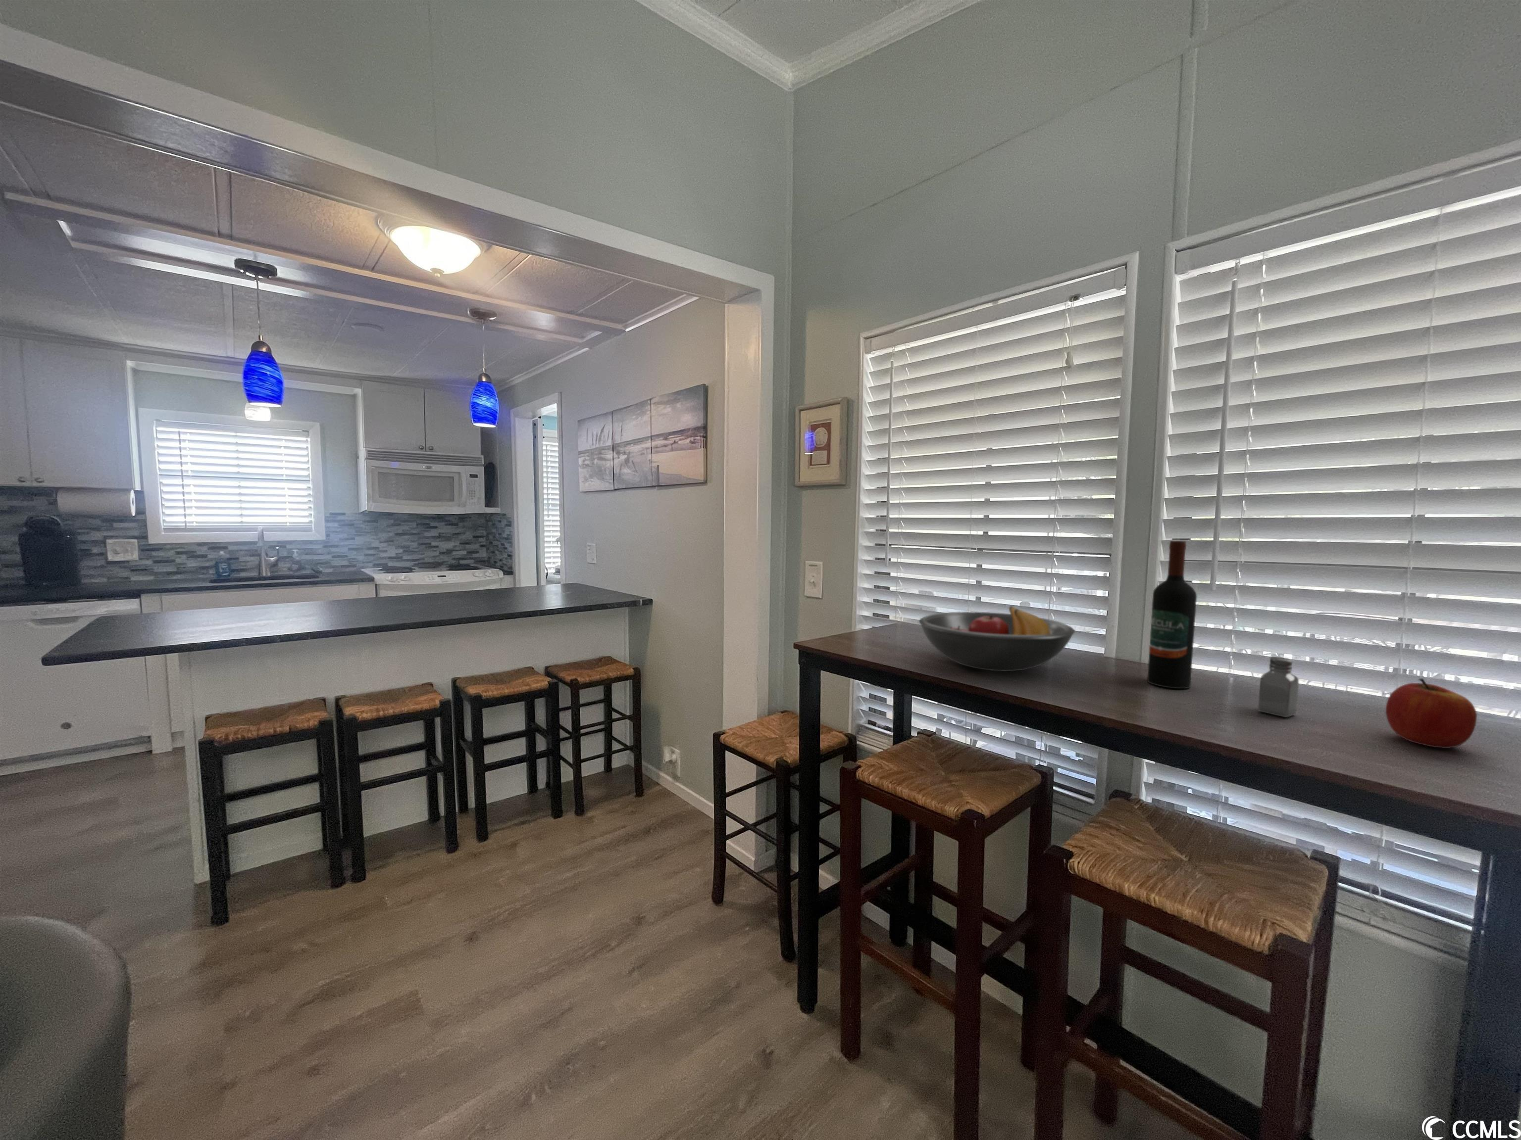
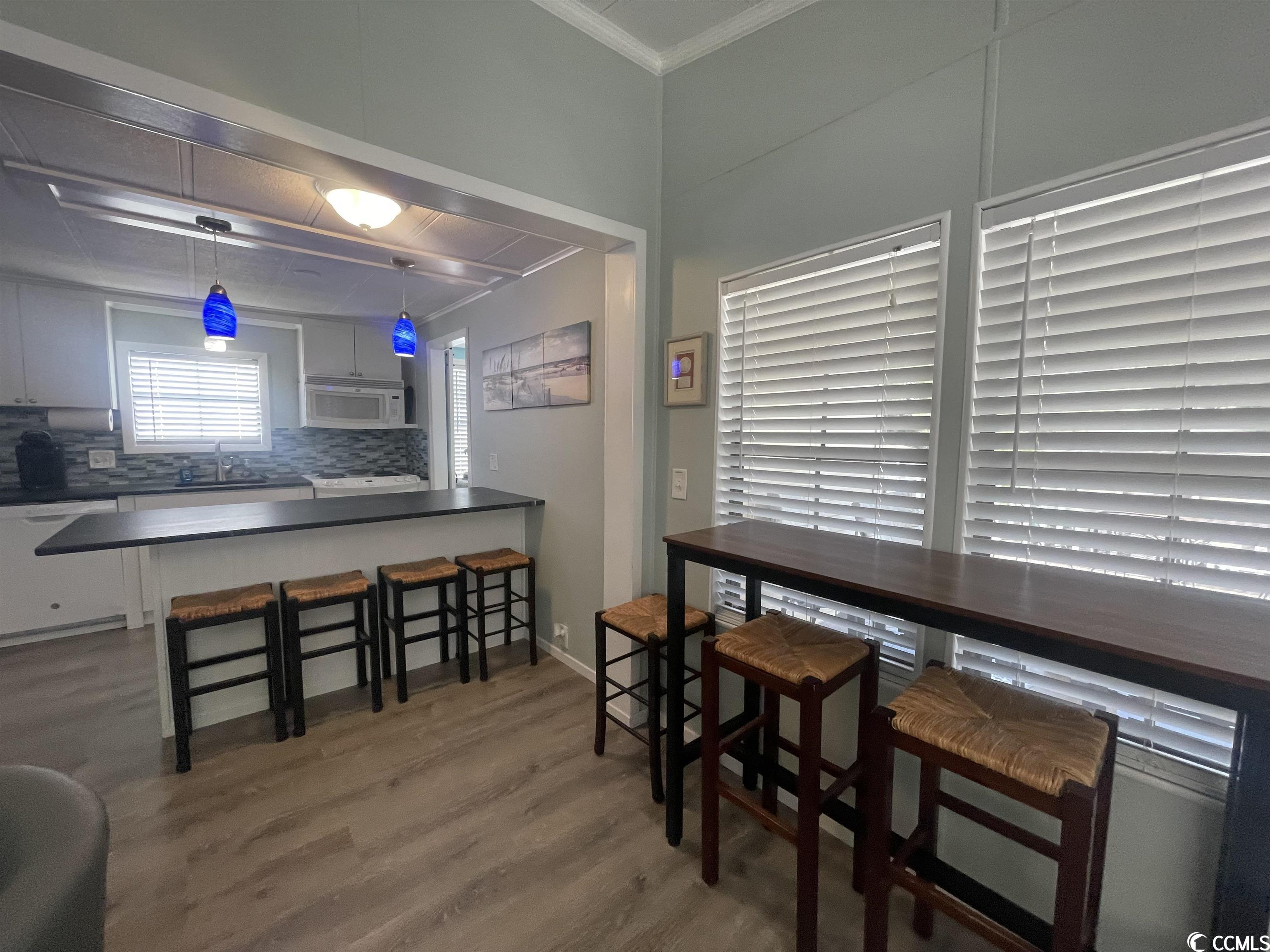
- wine bottle (1172, 613)
- fruit bowl (993, 638)
- apple (1430, 711)
- saltshaker (1279, 685)
